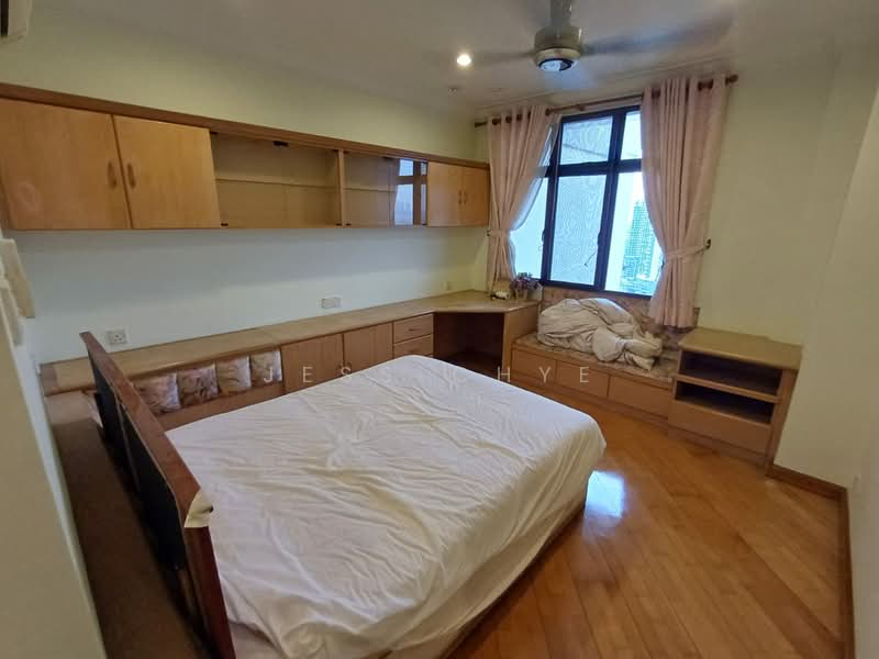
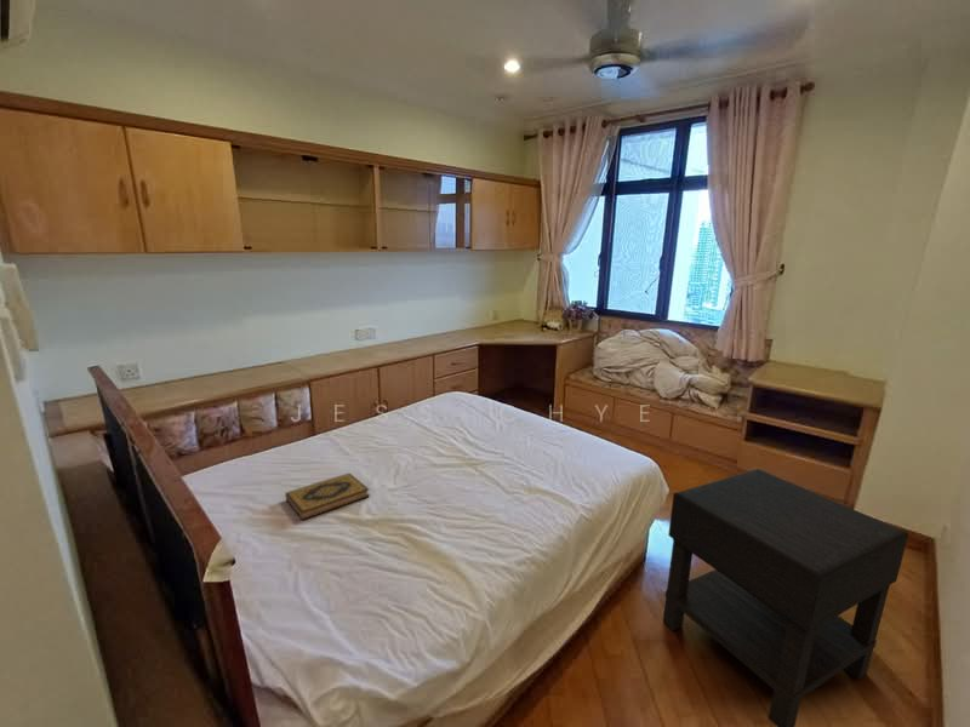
+ nightstand (769, 580)
+ hardback book (327, 493)
